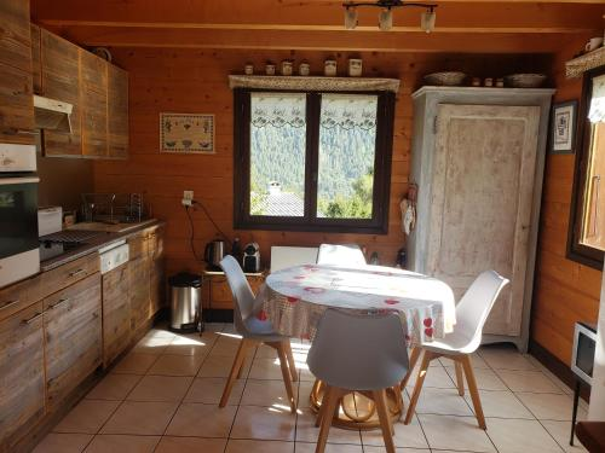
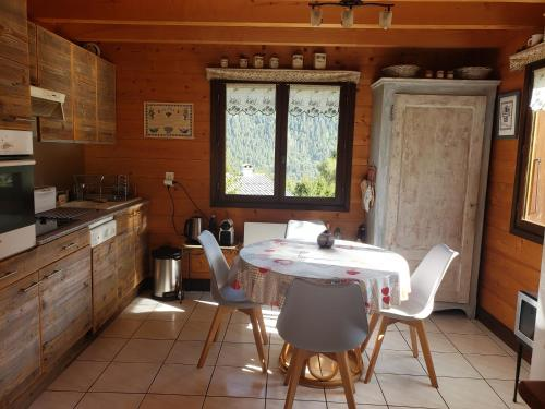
+ teapot (325, 238)
